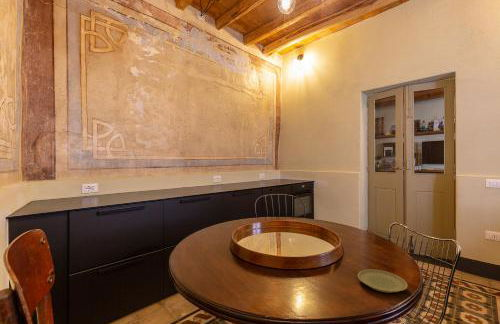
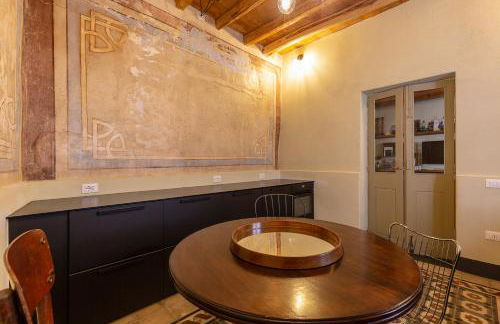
- plate (381, 282)
